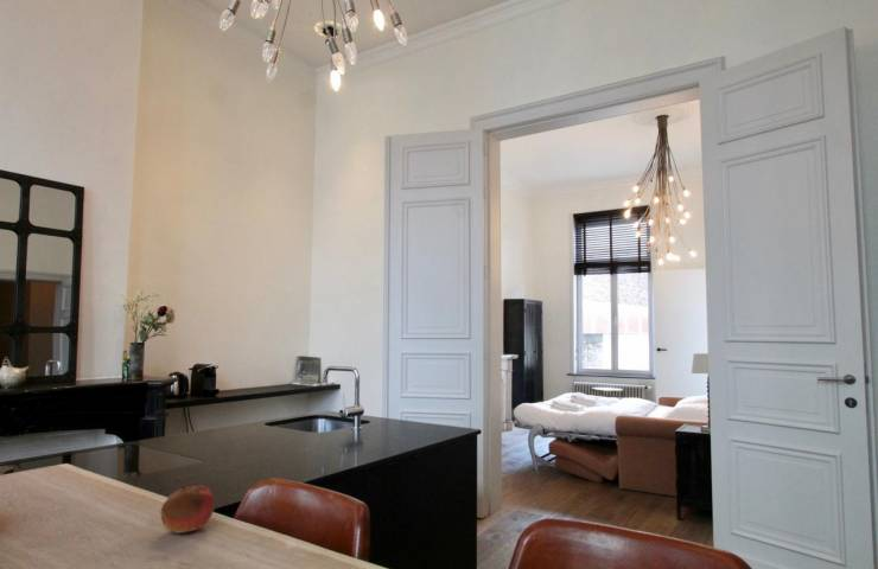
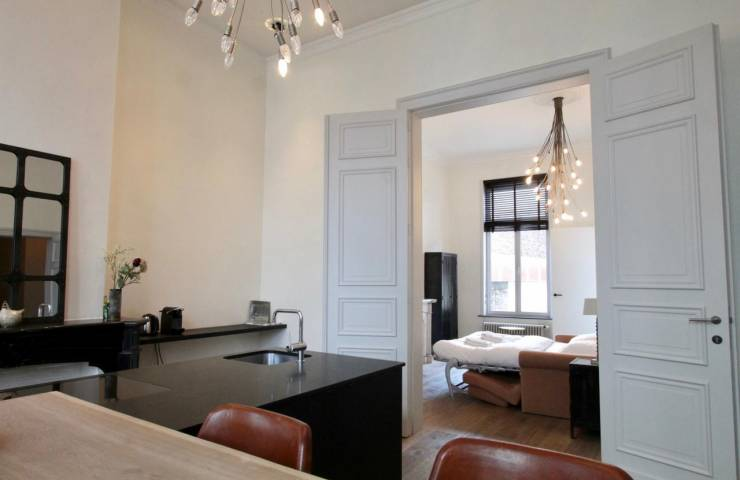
- fruit (189, 506)
